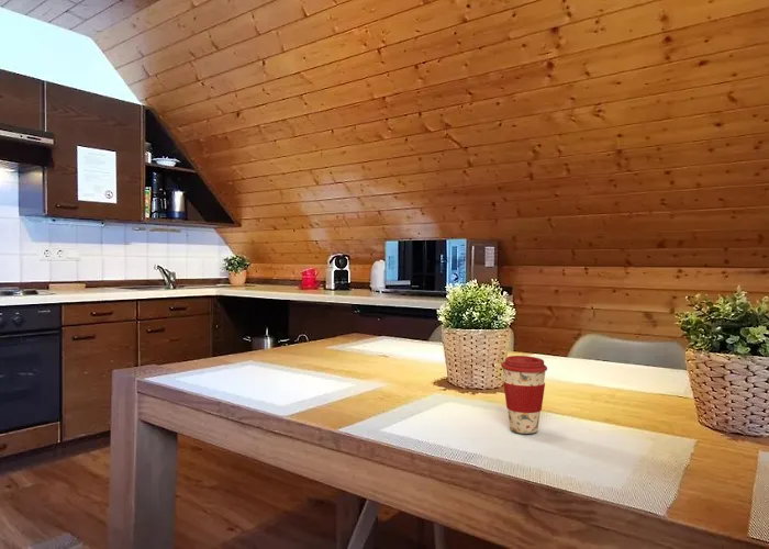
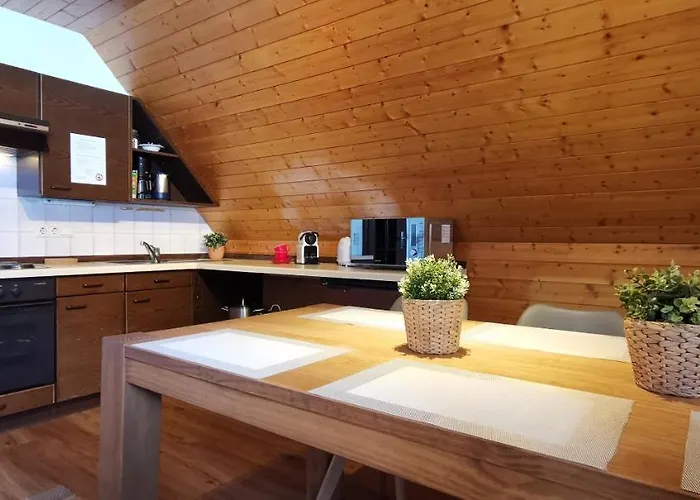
- coffee cup (523, 394)
